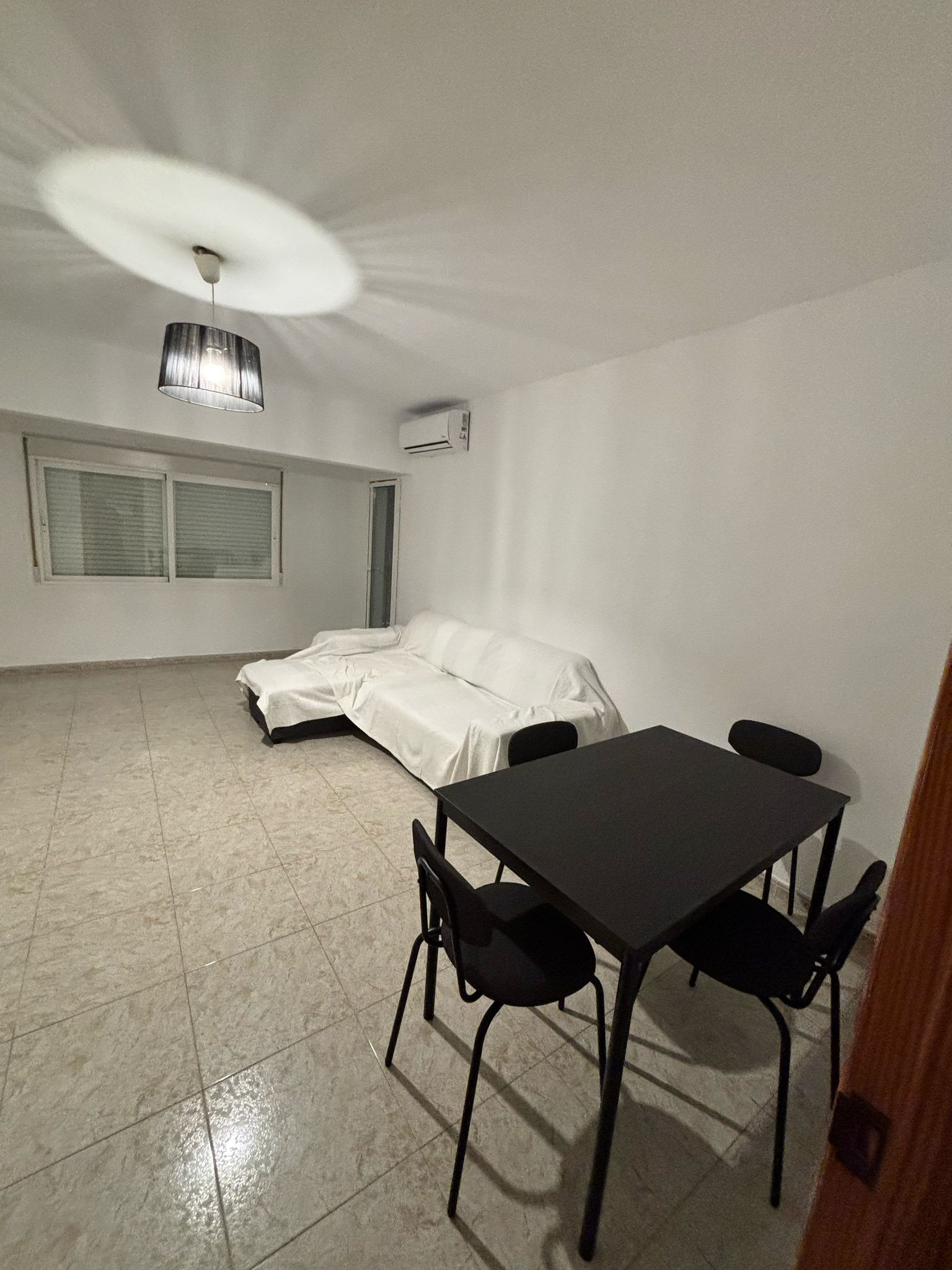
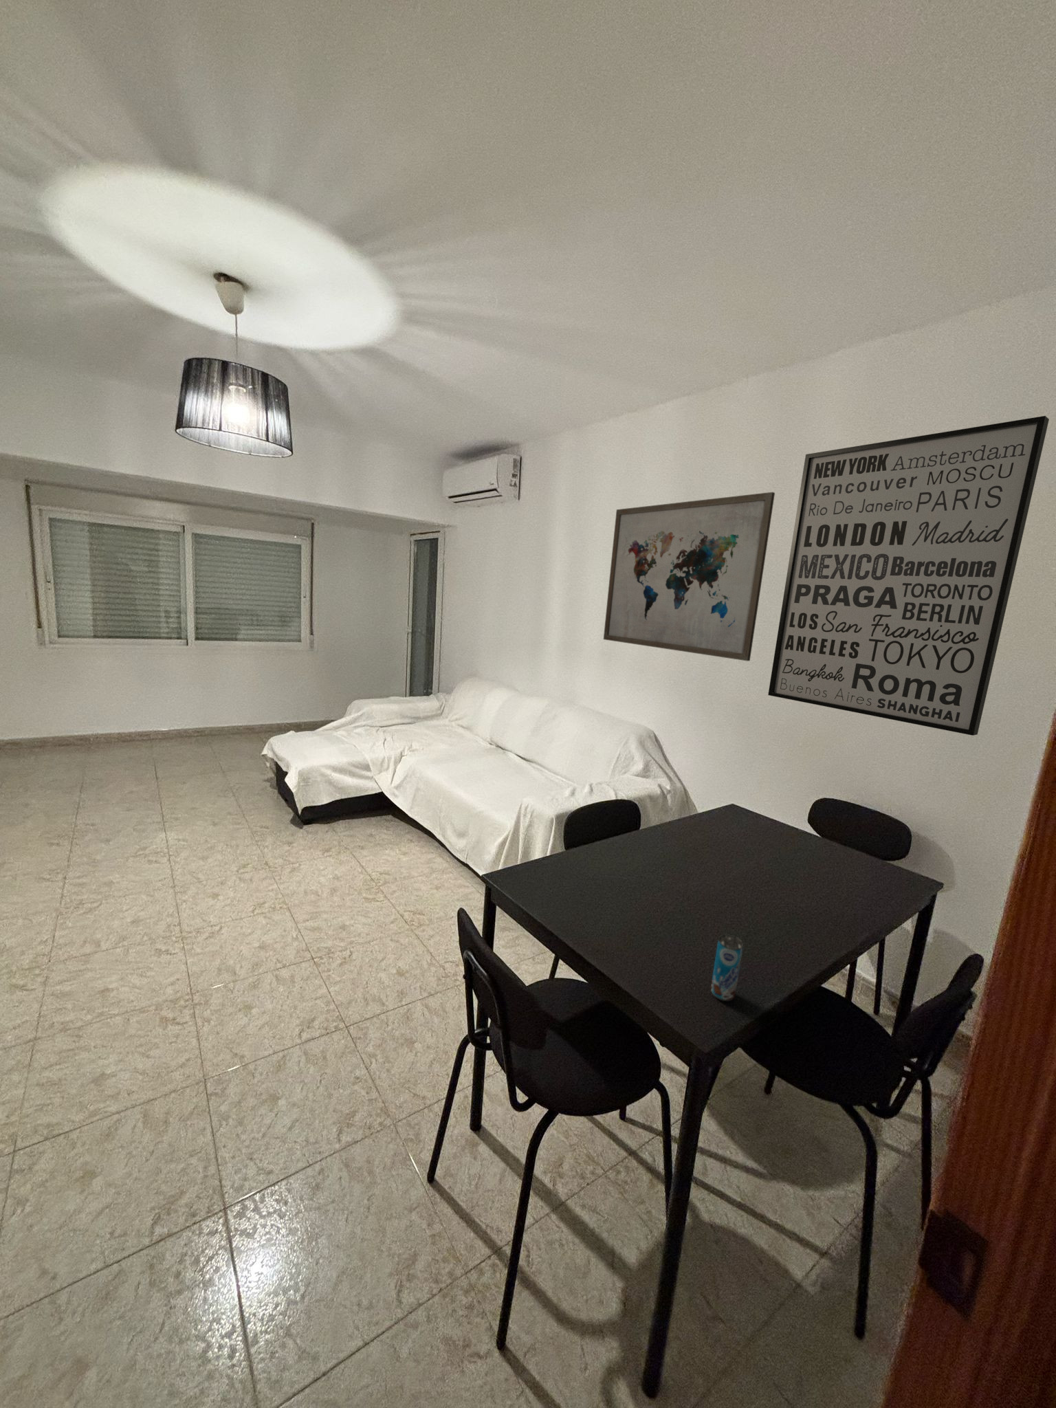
+ wall art (883, 581)
+ wall art (676, 577)
+ beverage can (725, 968)
